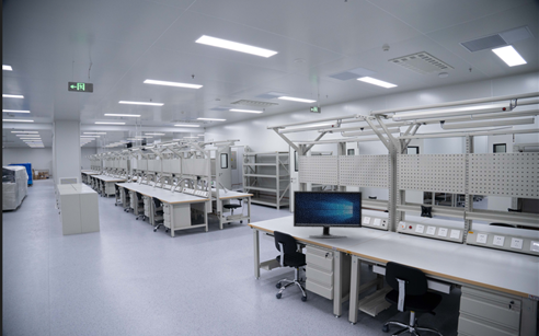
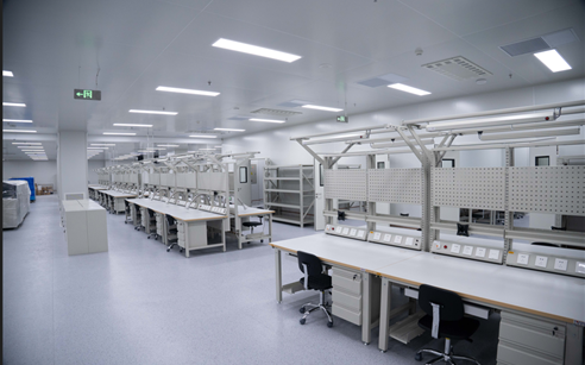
- computer monitor (326, 212)
